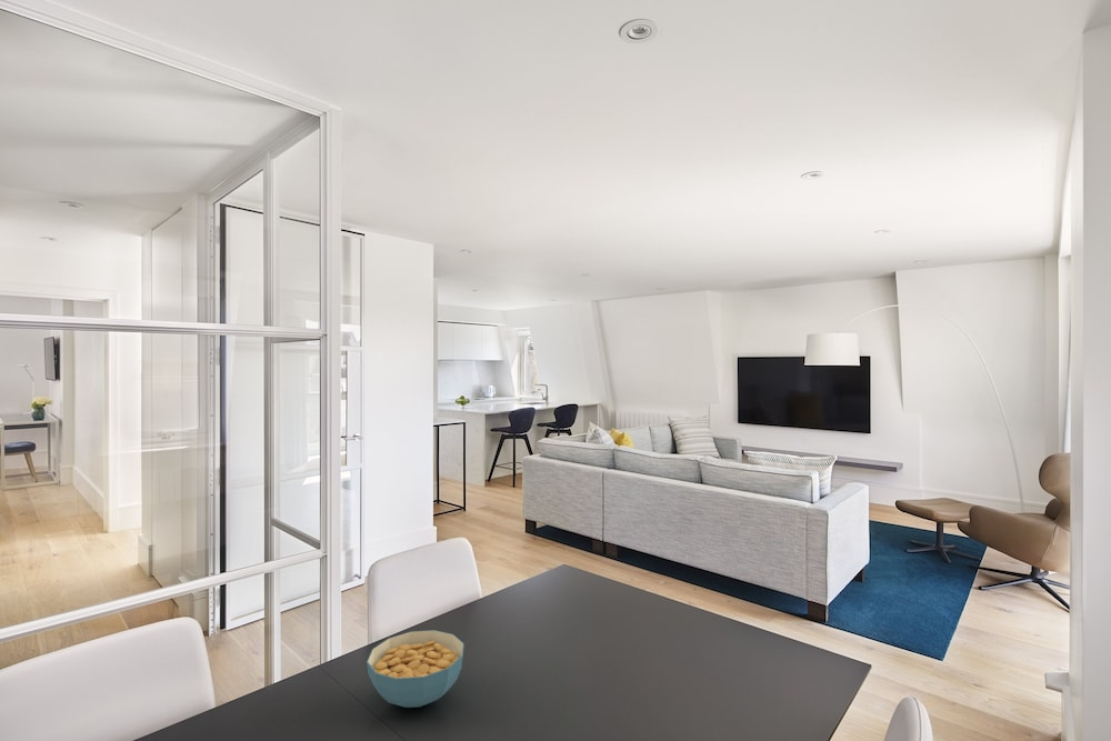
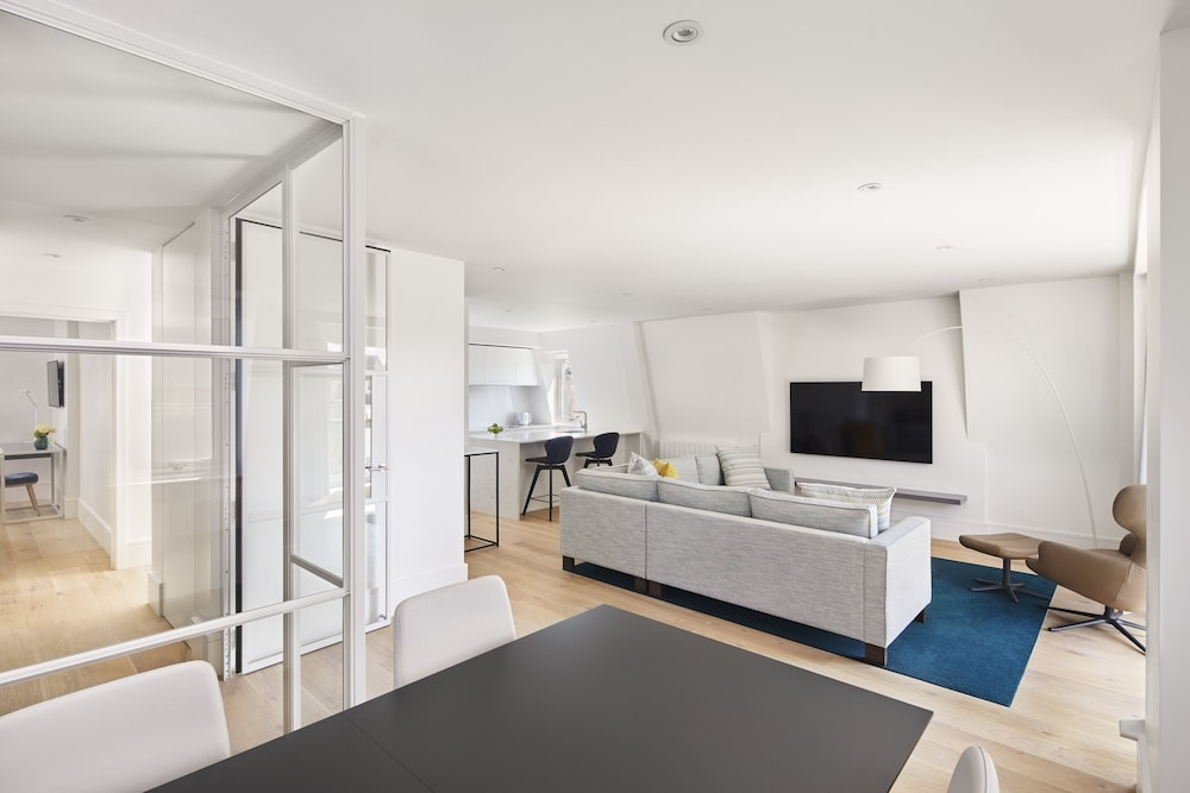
- cereal bowl (417, 675)
